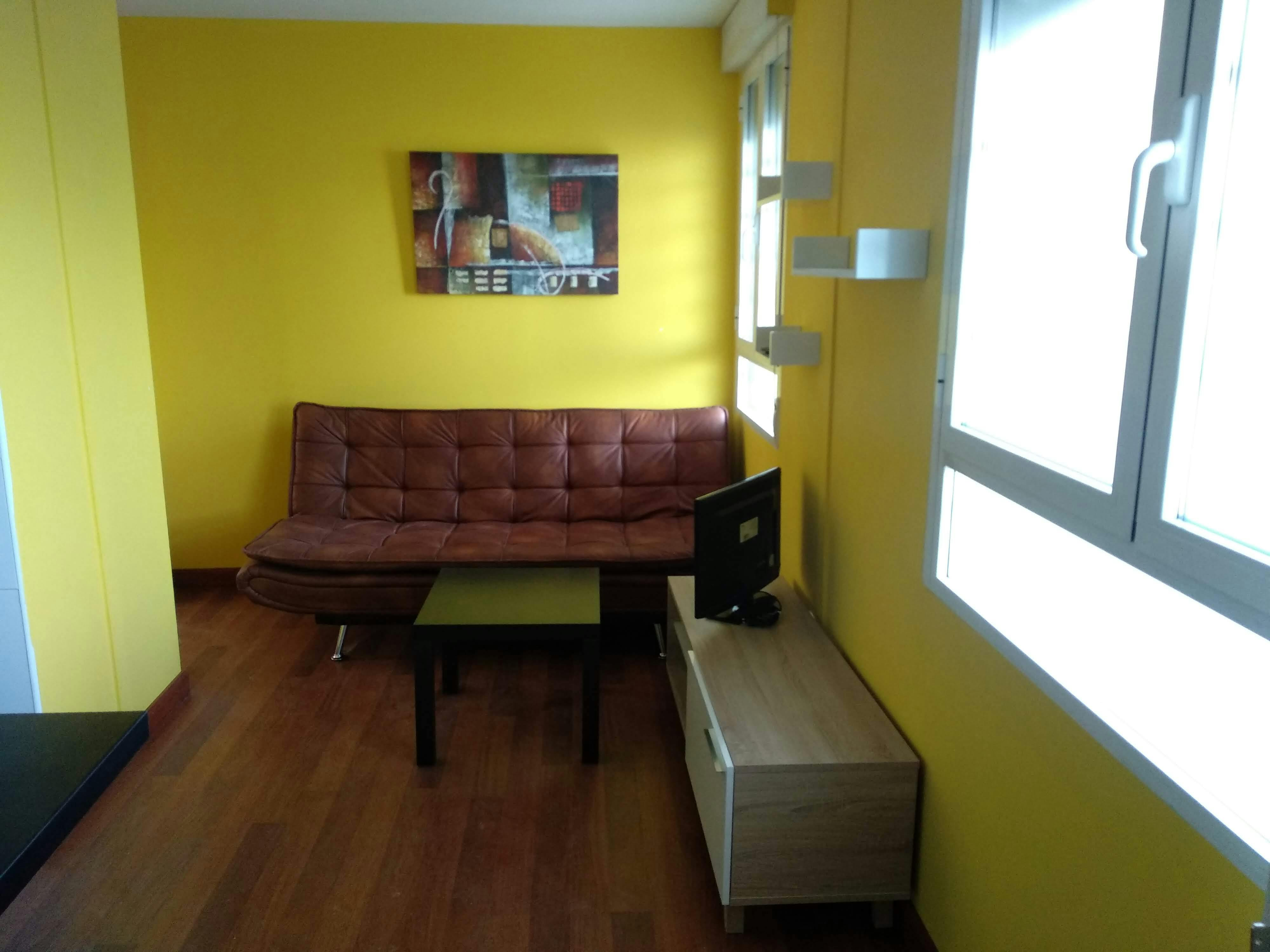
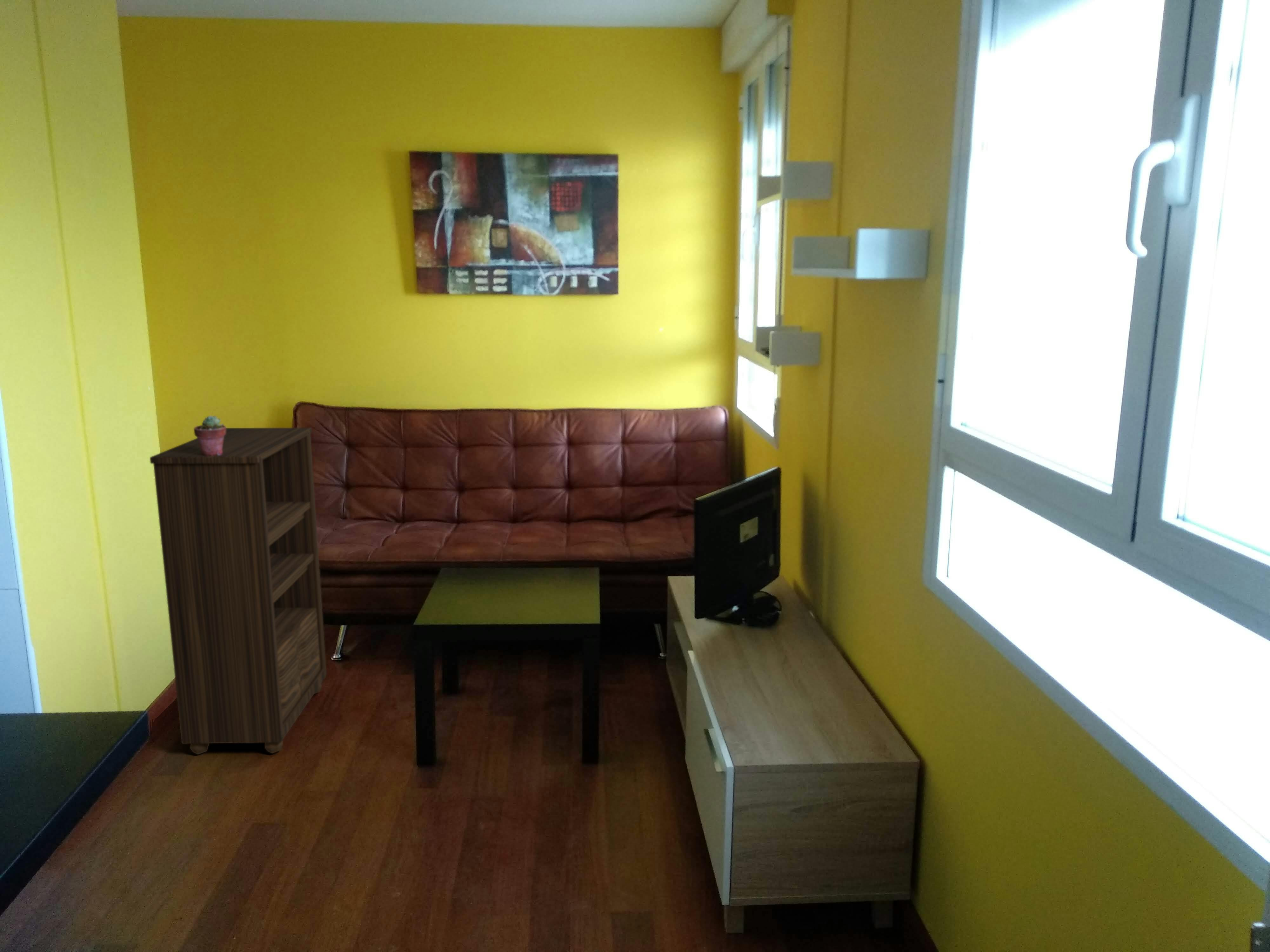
+ potted succulent (211, 434)
+ bookshelf (250, 585)
